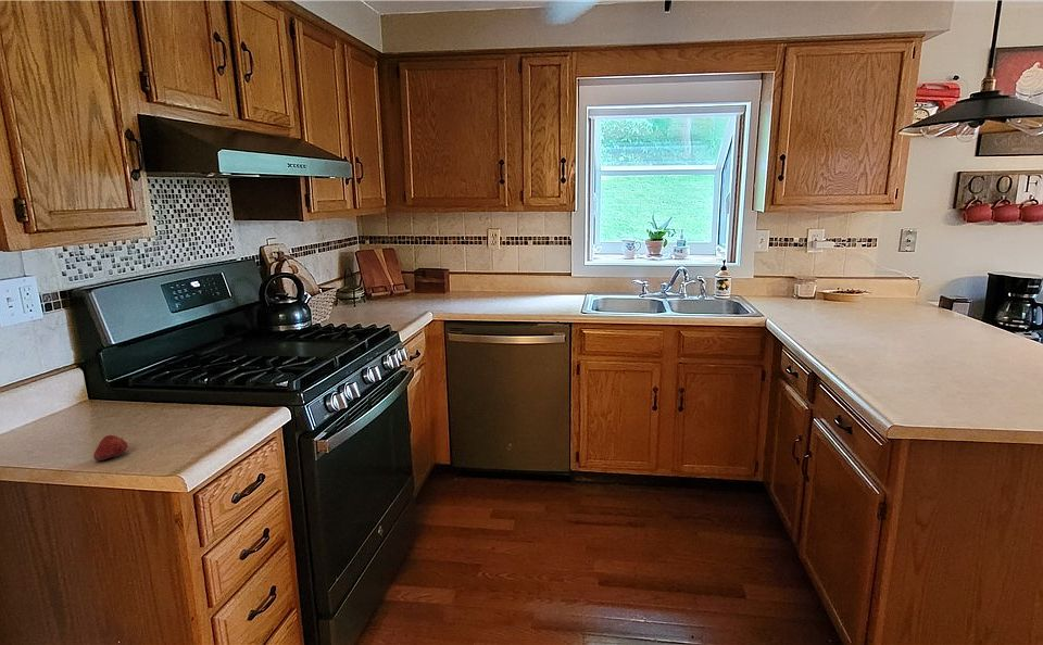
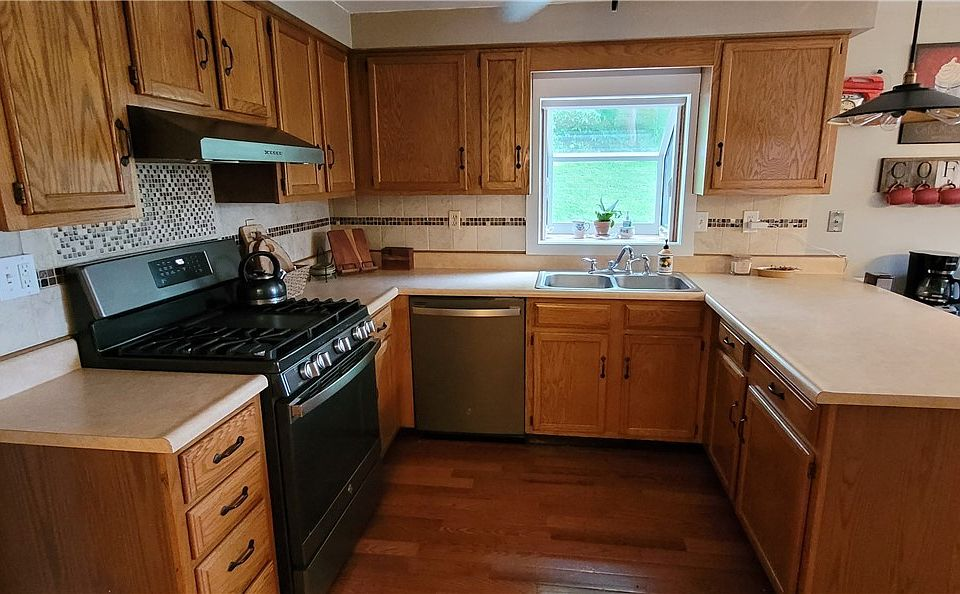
- fruit (110, 446)
